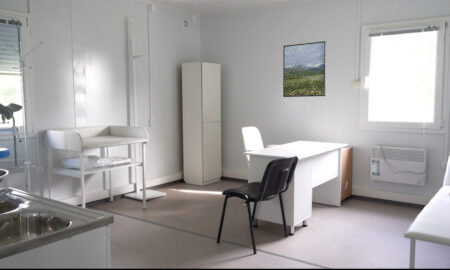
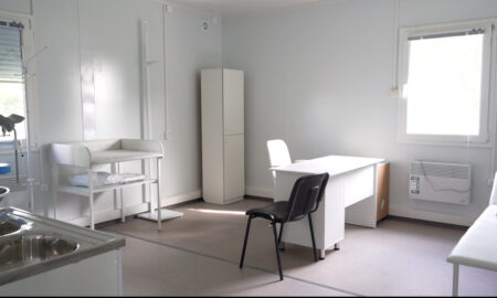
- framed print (303, 70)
